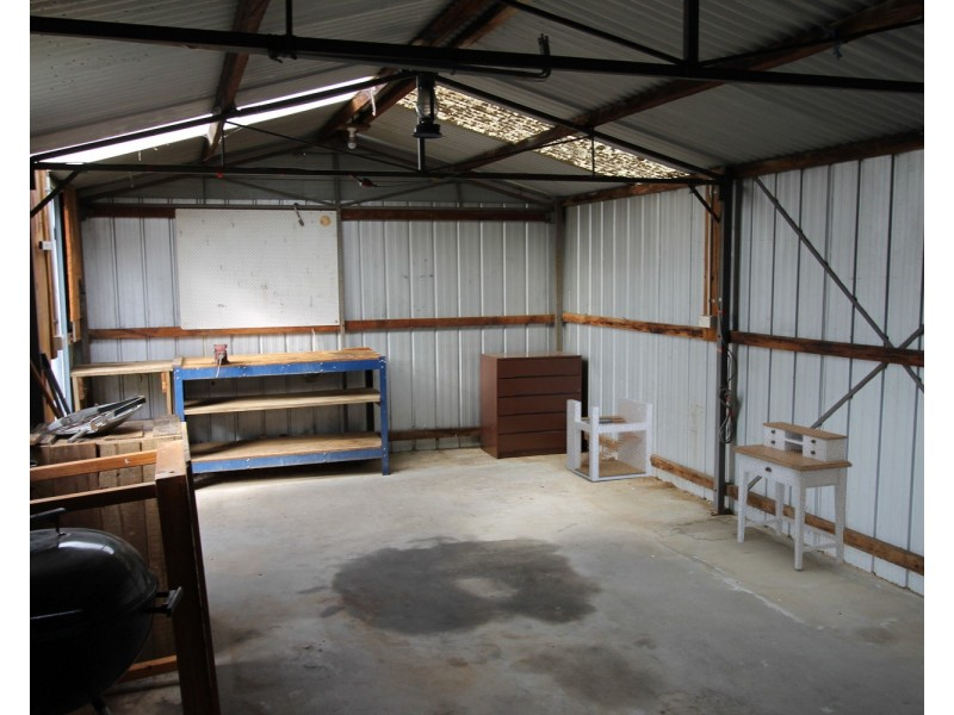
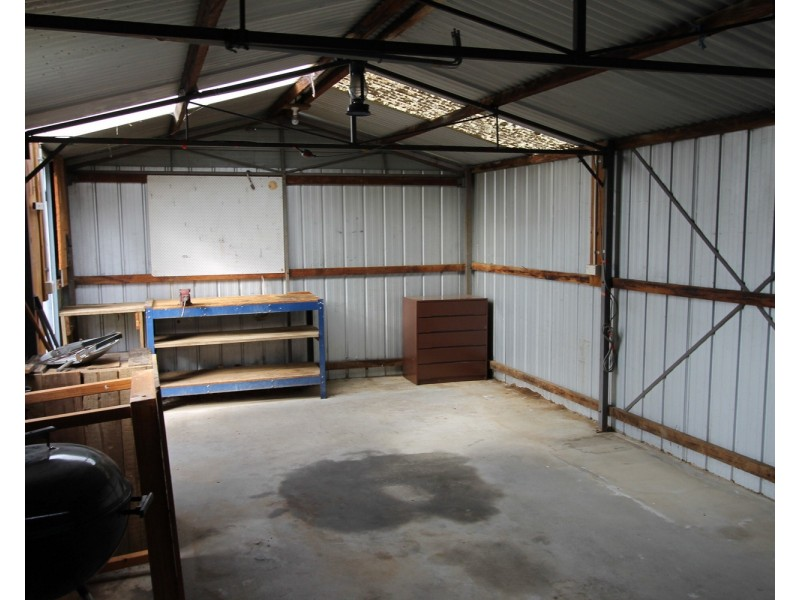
- desk (783, 491)
- shelf (608, 431)
